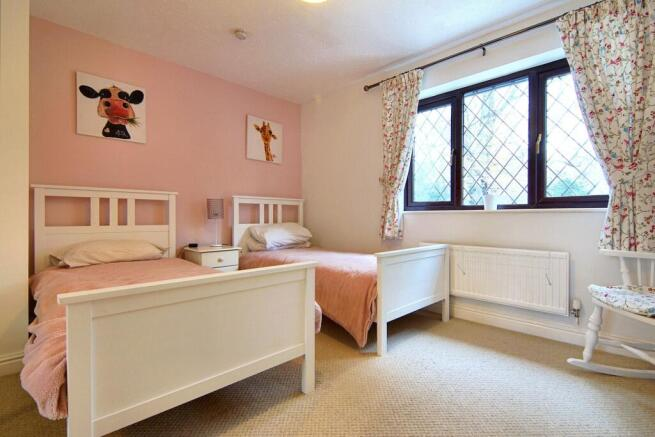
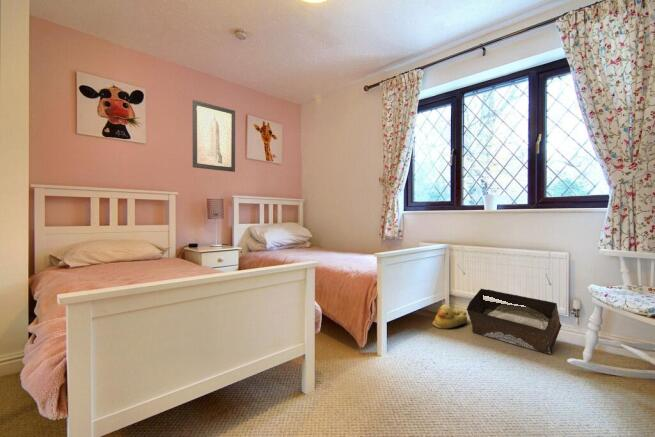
+ storage bin (512, 318)
+ rubber duck (449, 313)
+ wall art (214, 137)
